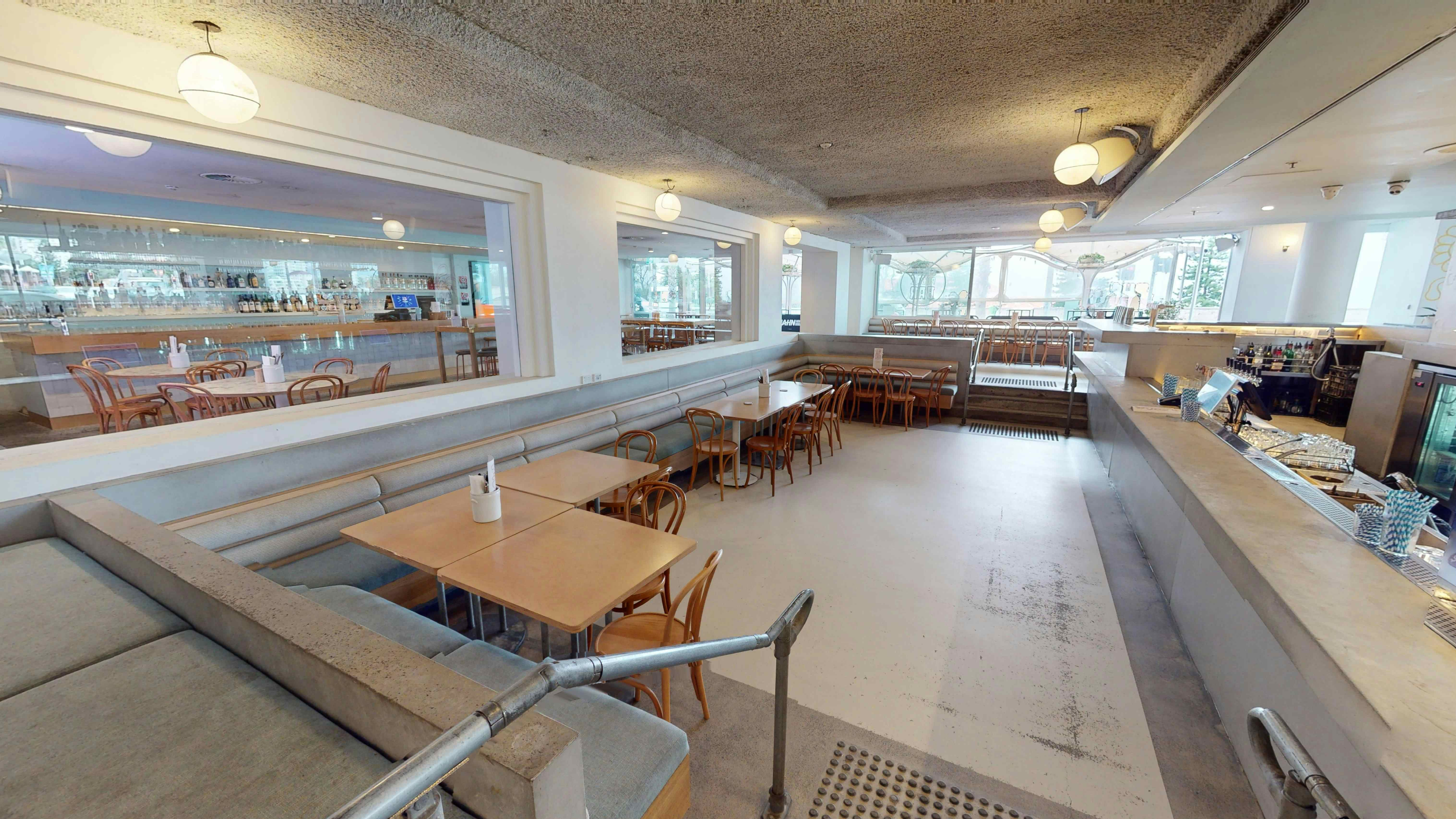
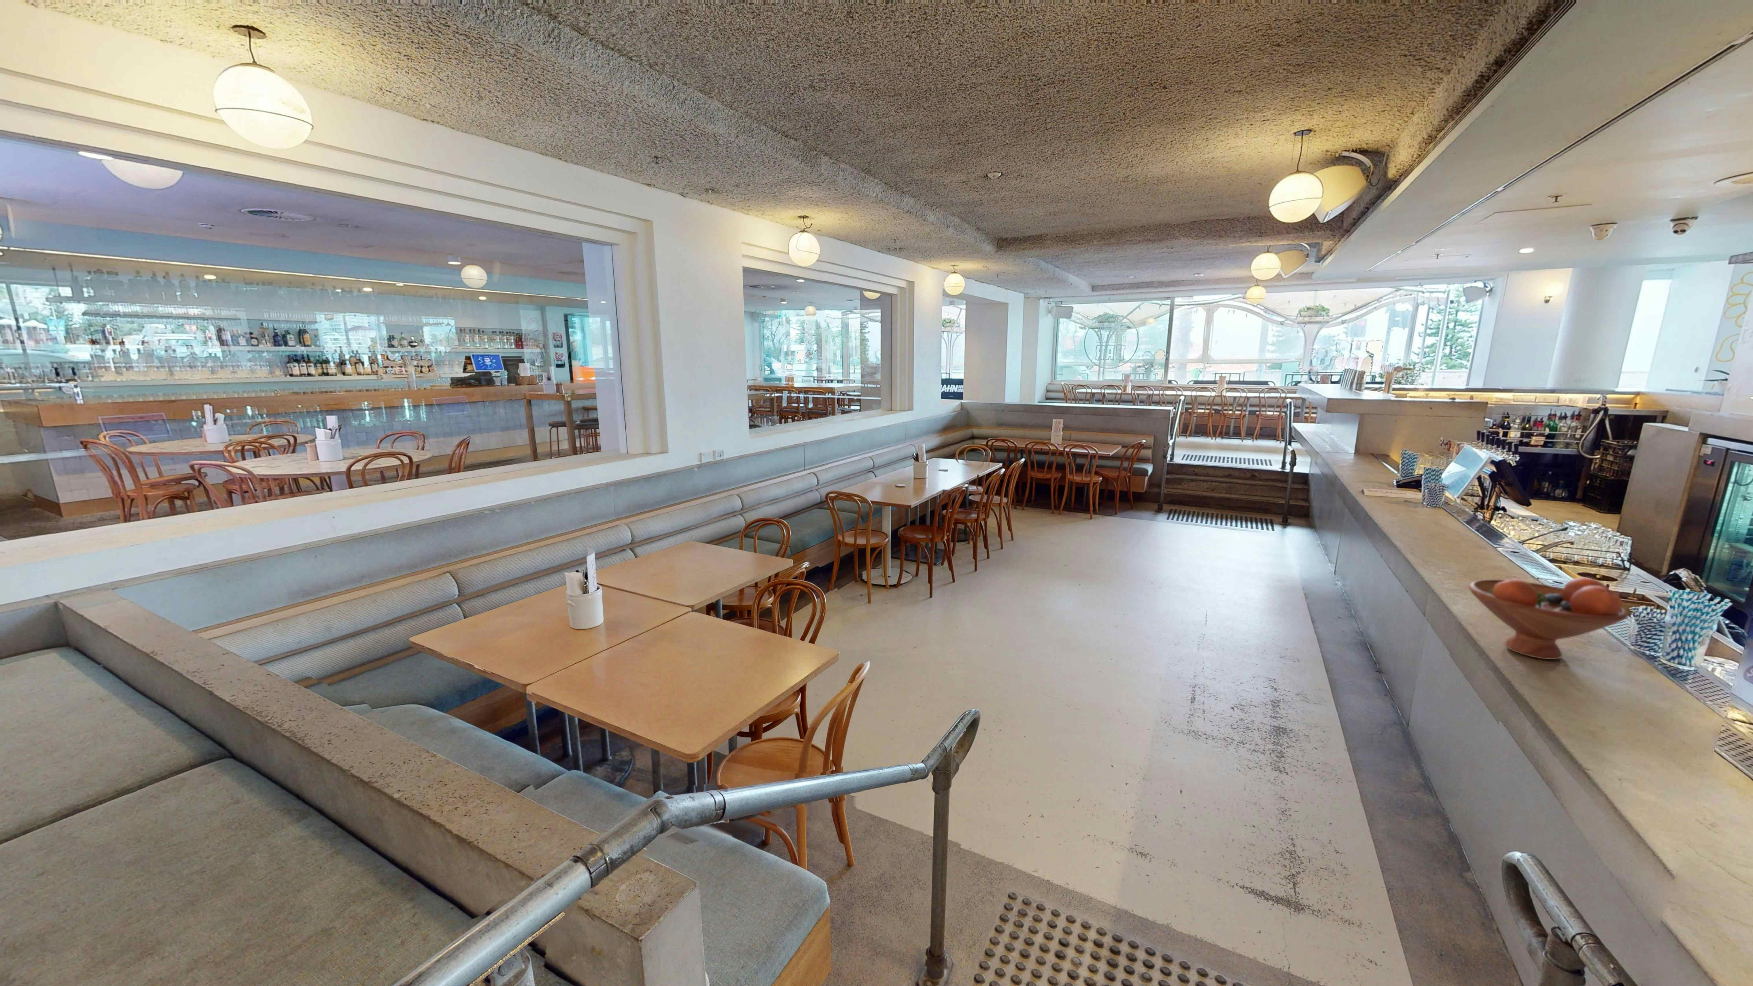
+ fruit bowl (1540, 614)
